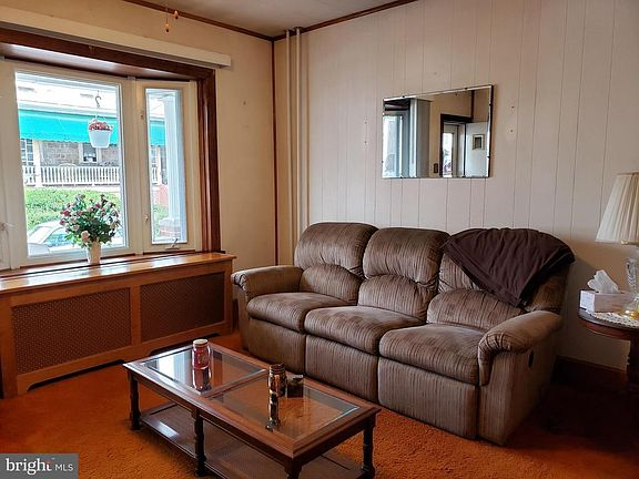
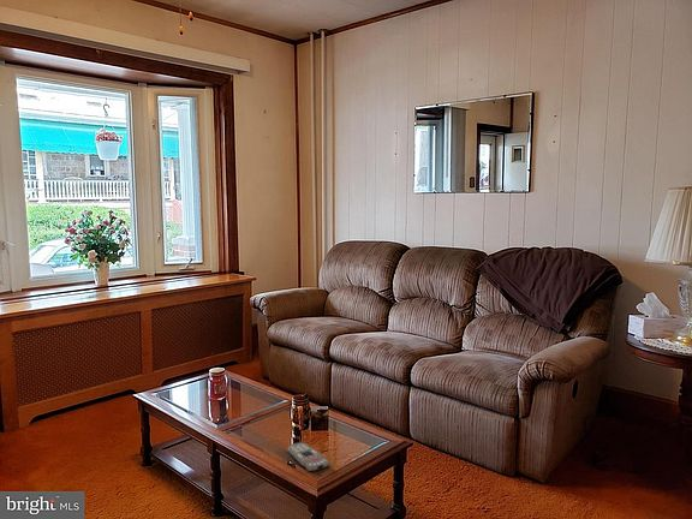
+ remote control (306, 455)
